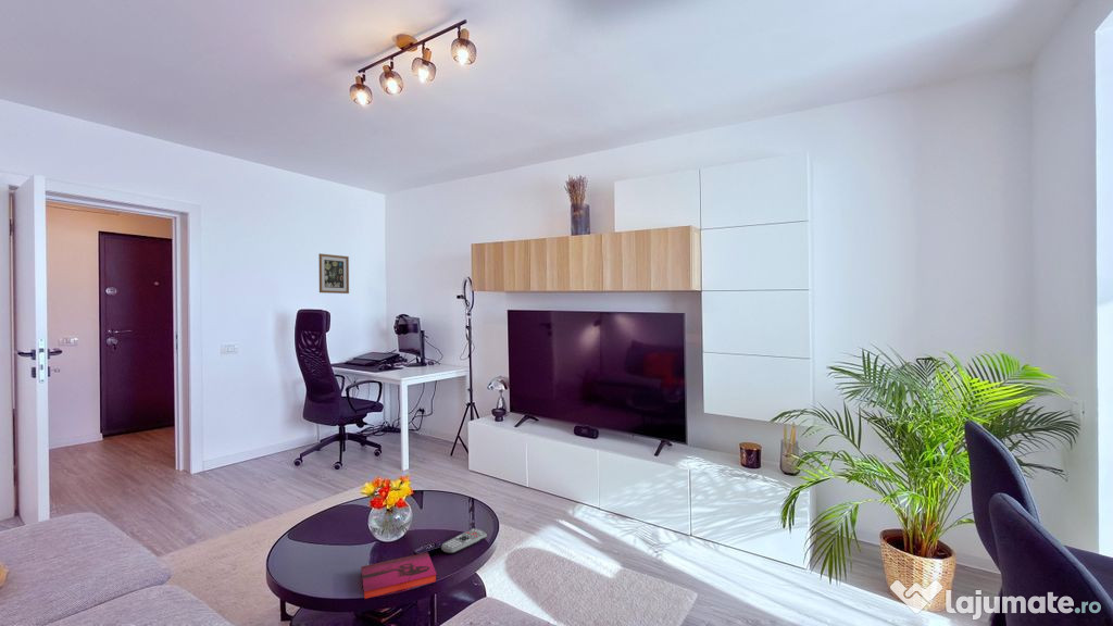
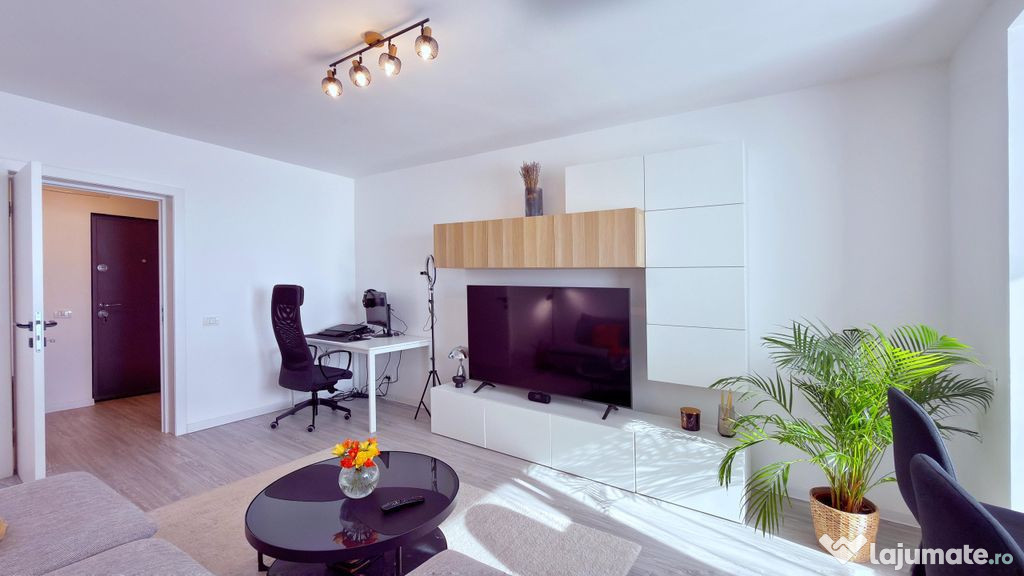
- wall art (334, 274)
- remote control (463, 540)
- hardback book (398, 574)
